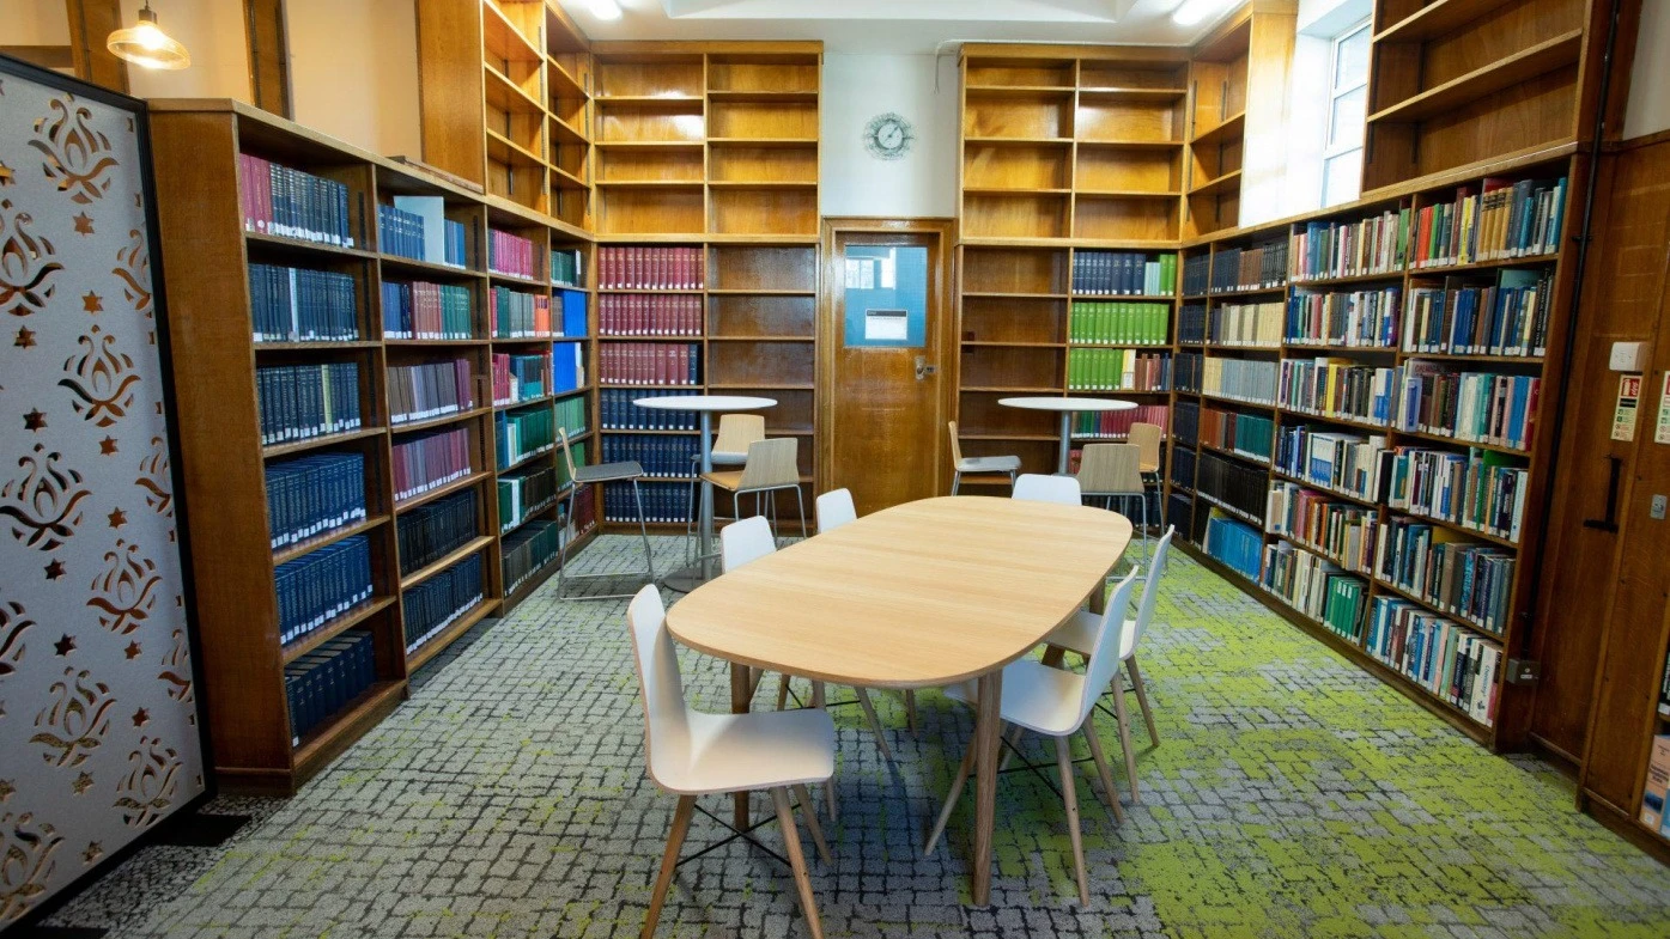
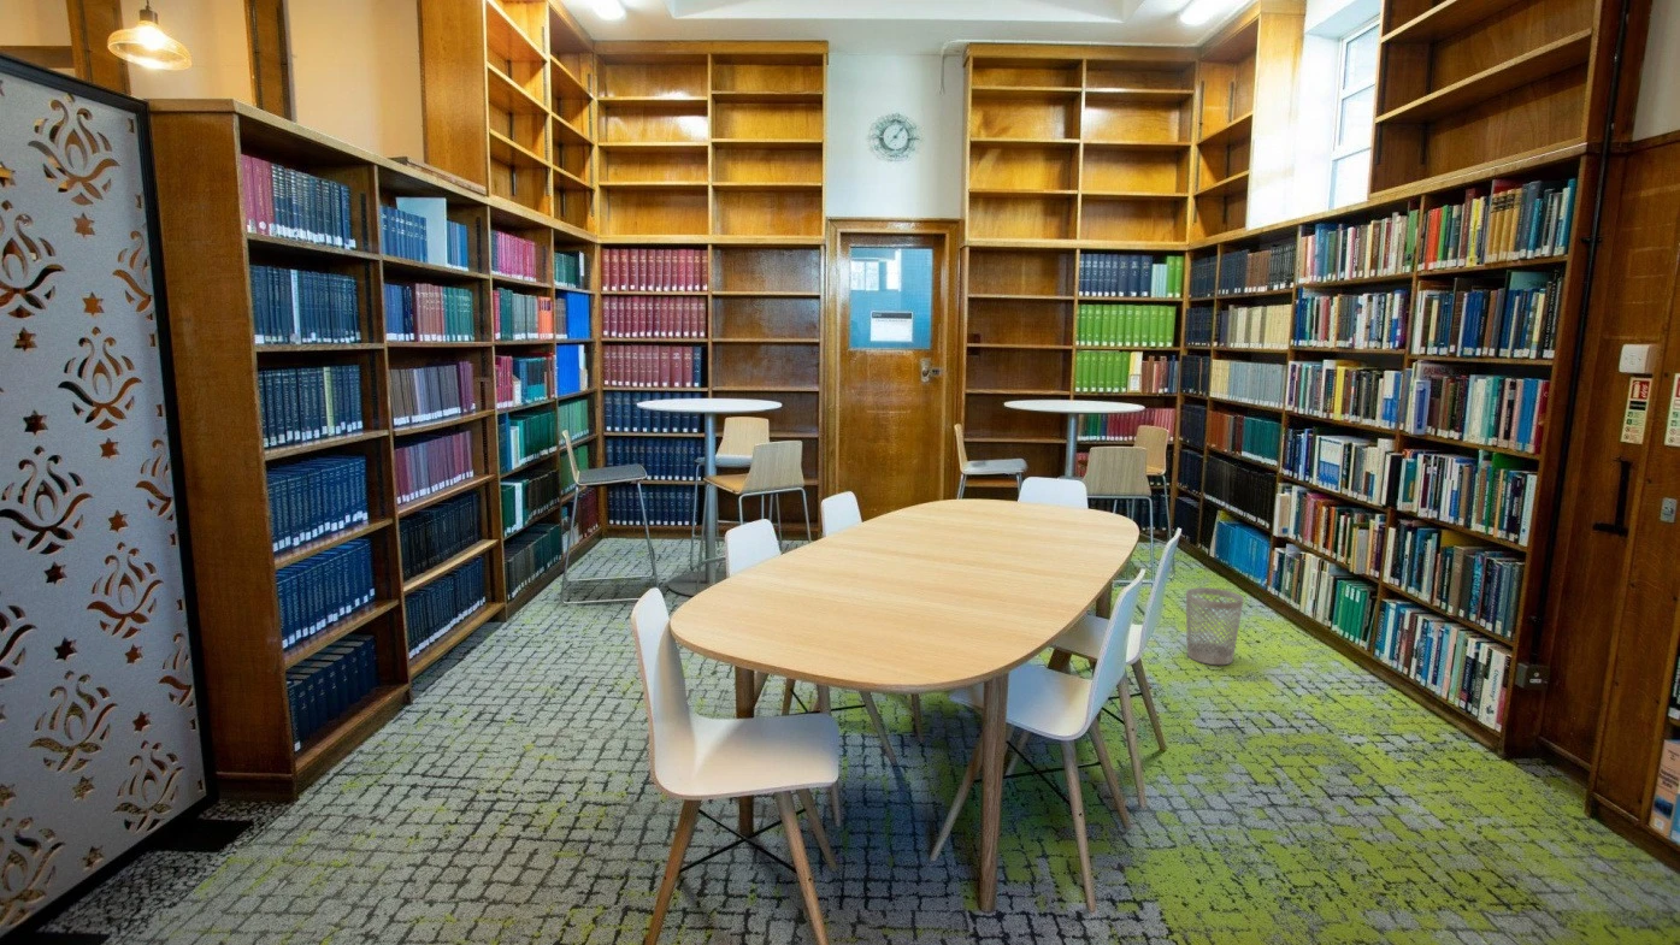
+ wastebasket (1212, 626)
